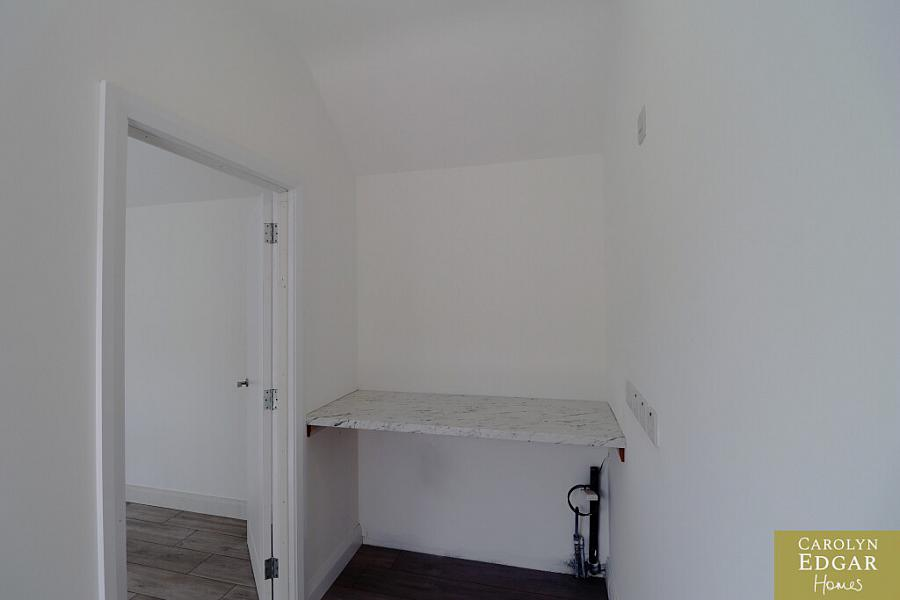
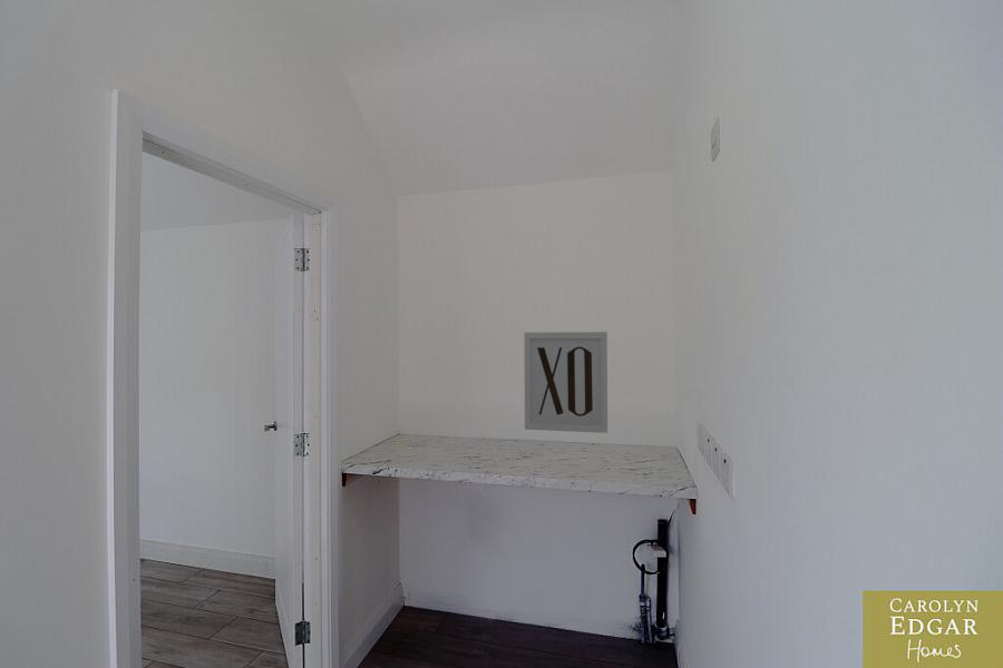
+ wall art (565, 381)
